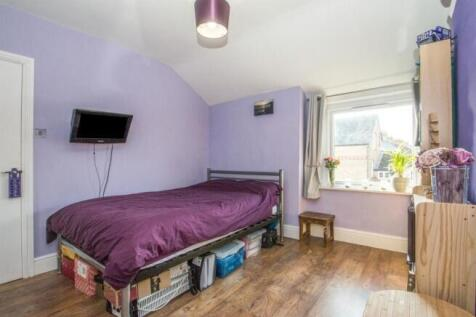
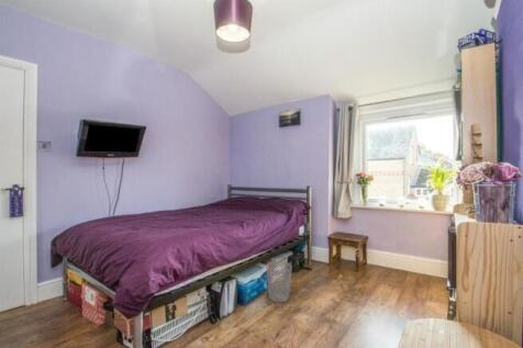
+ wastebasket (279, 280)
